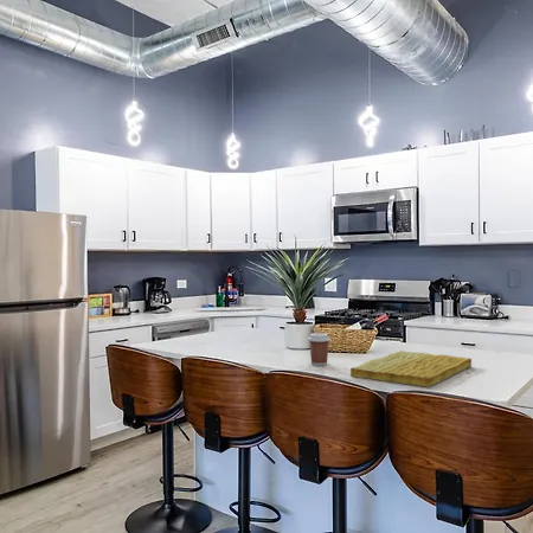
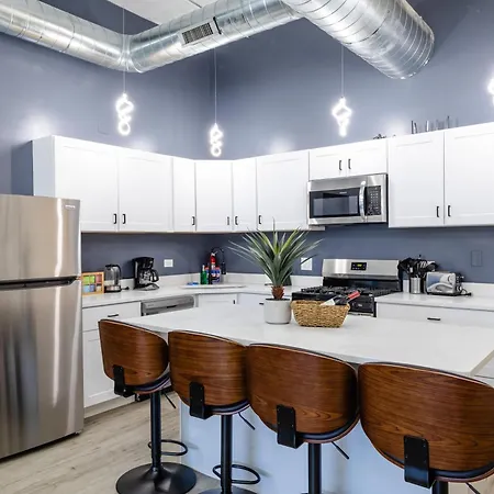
- coffee cup (319, 348)
- cutting board (413, 365)
